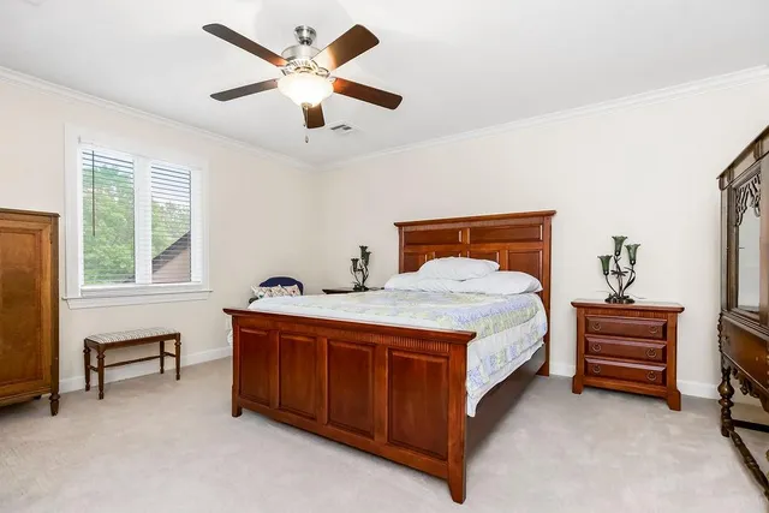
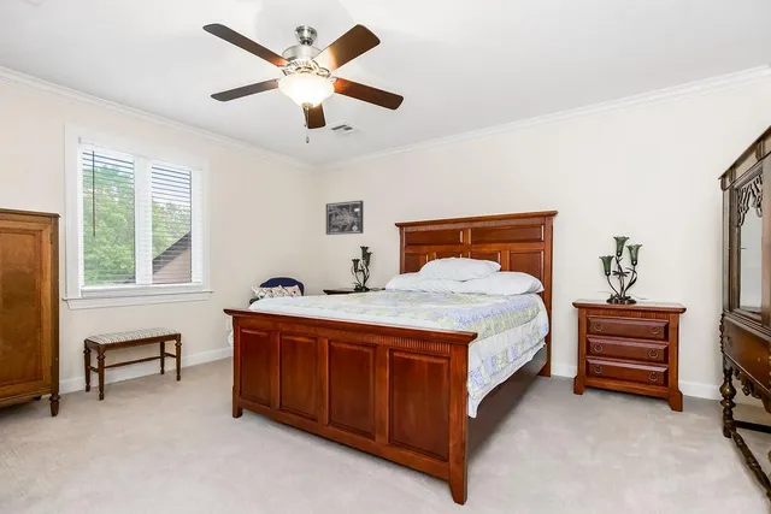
+ wall art (343, 218)
